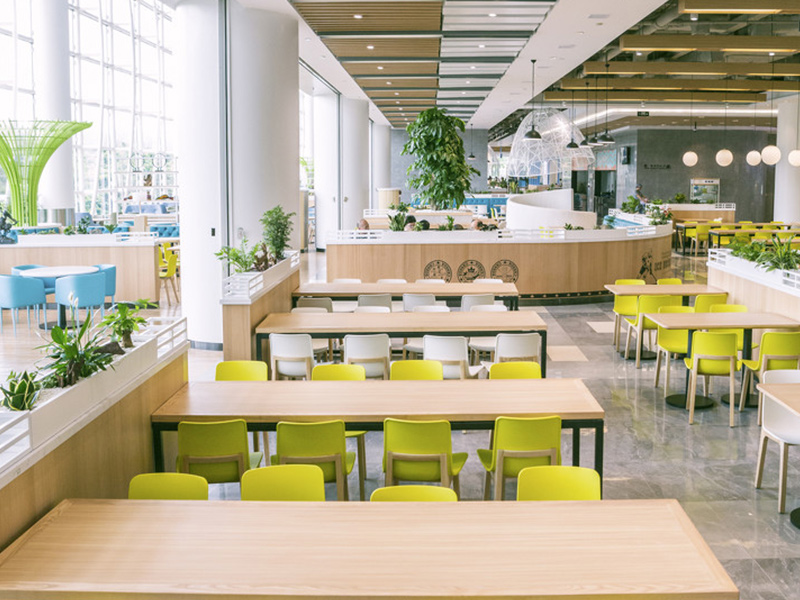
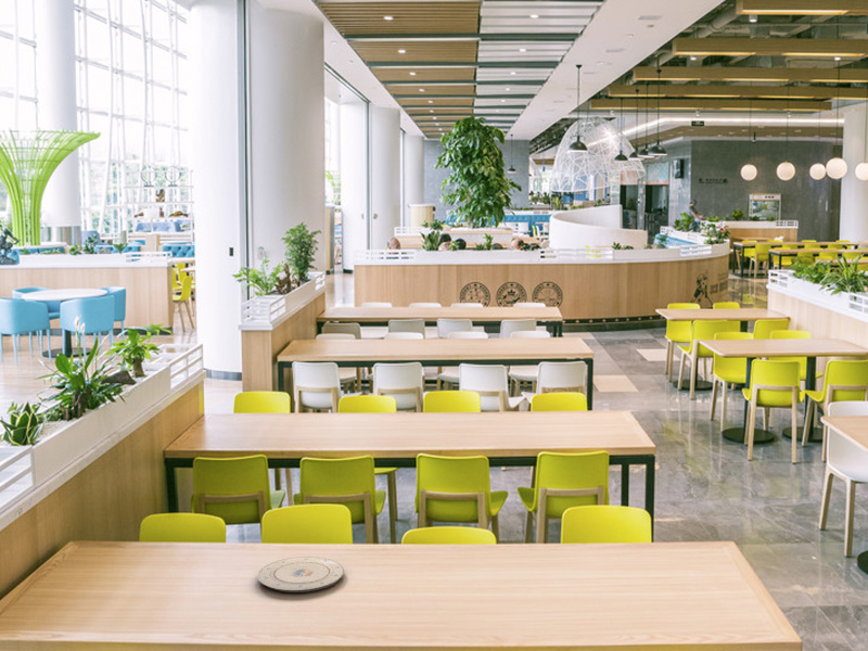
+ plate (301, 574)
